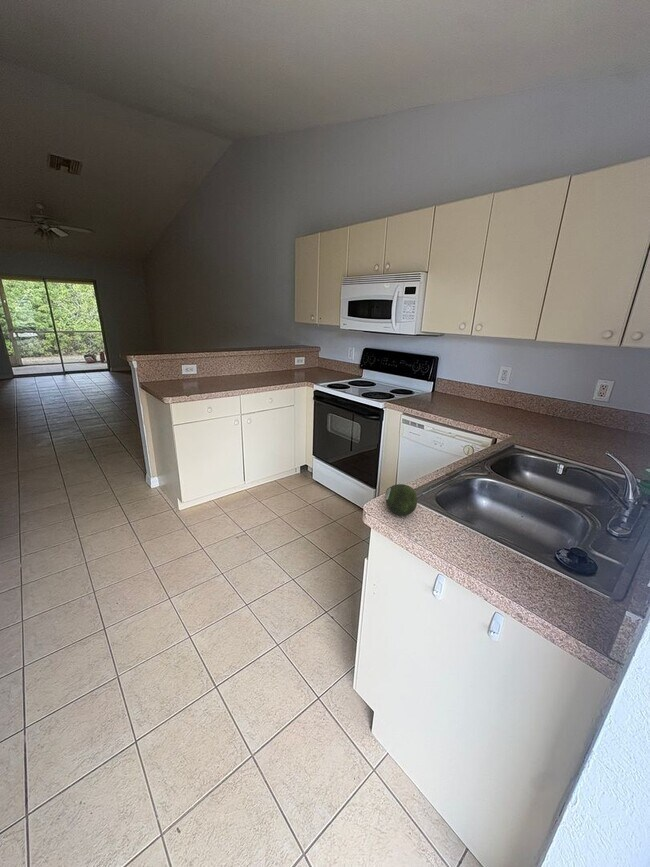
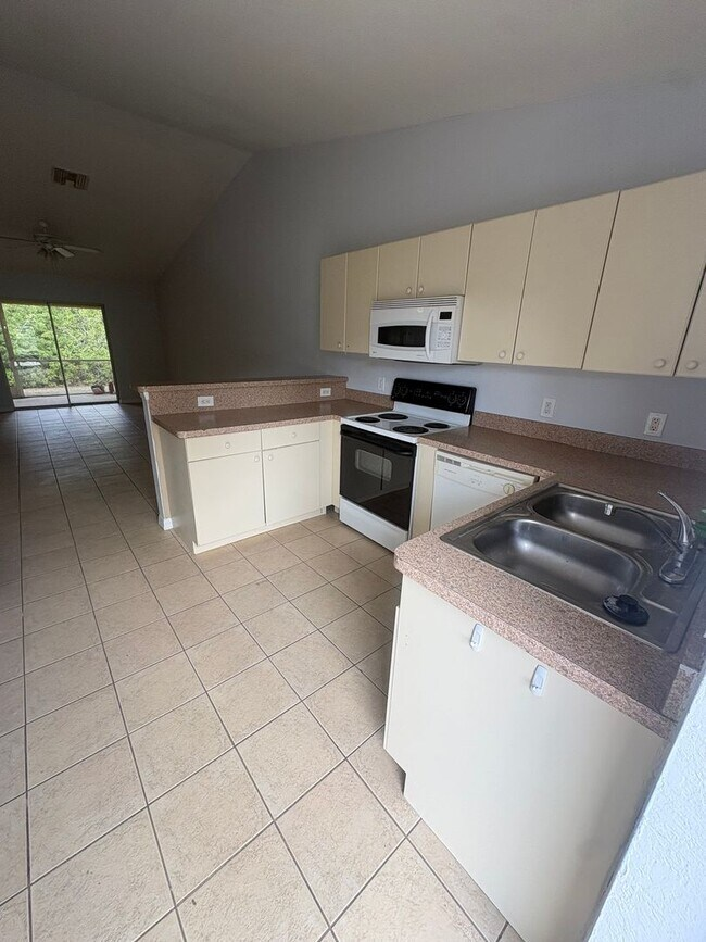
- avocado (397, 497)
